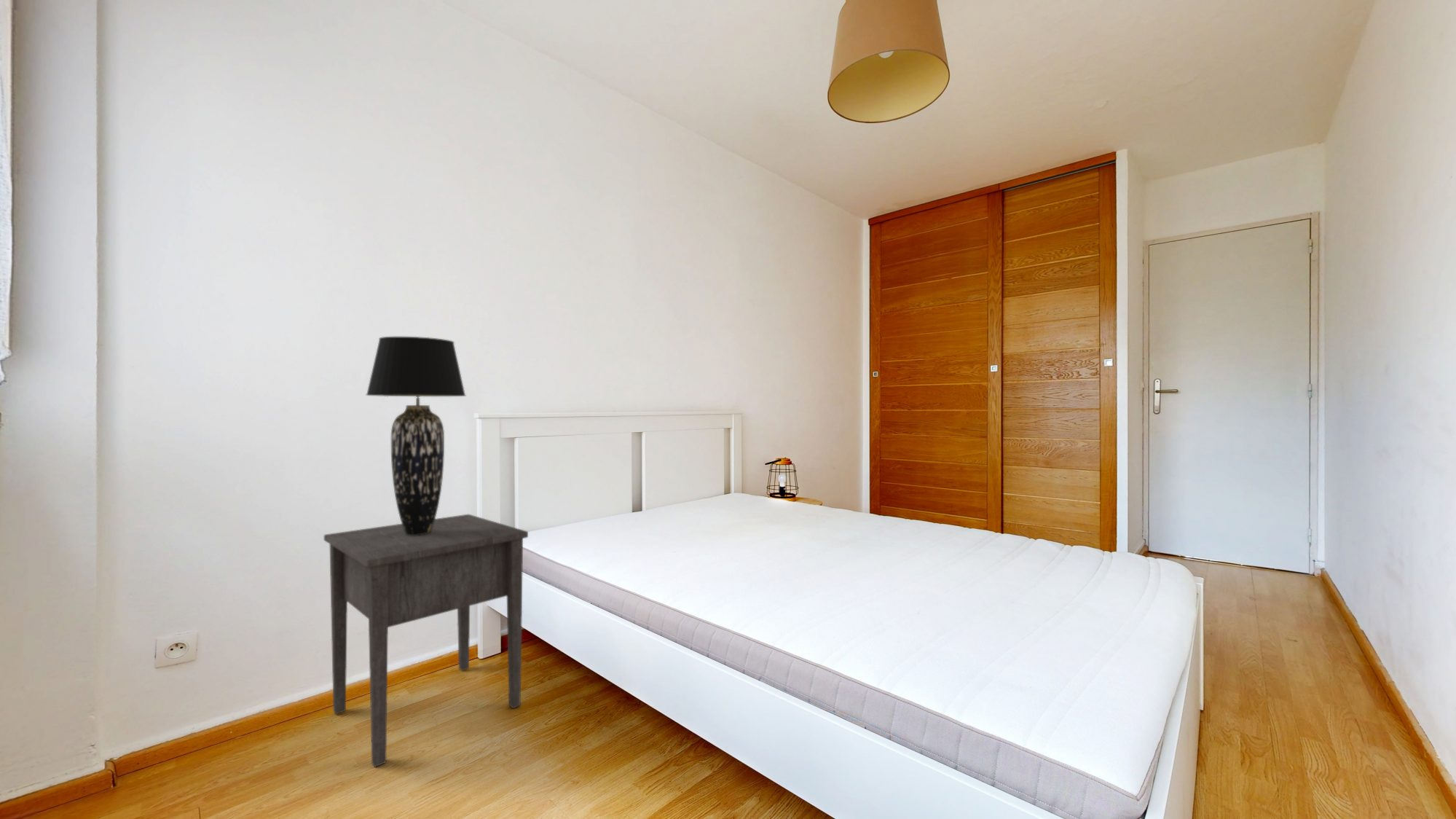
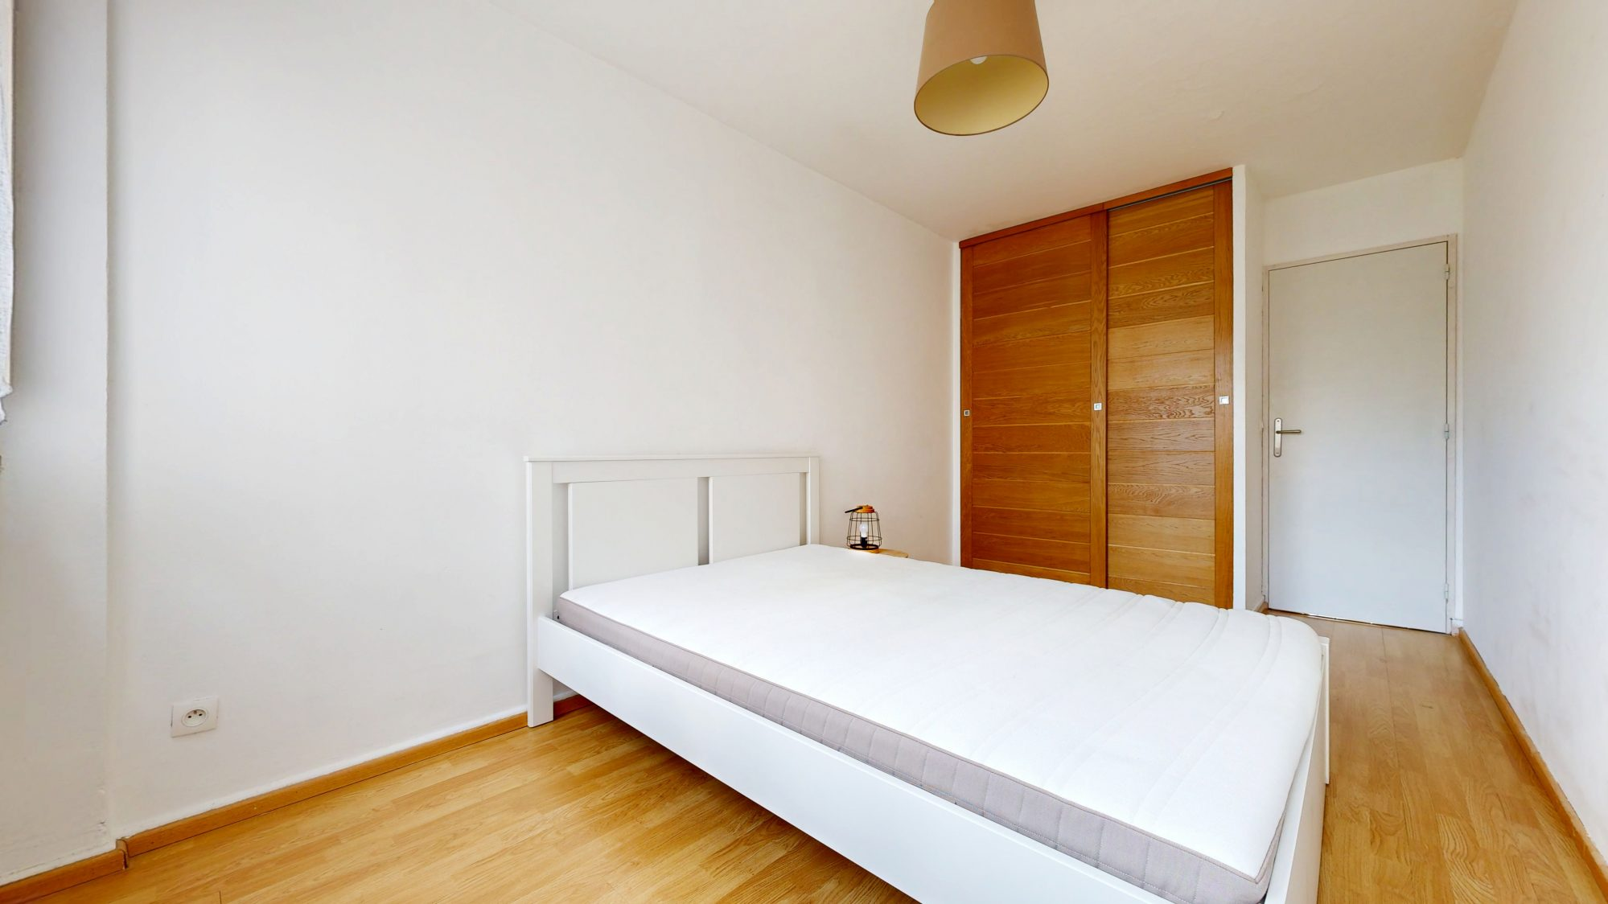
- table lamp (417, 436)
- nightstand (425, 617)
